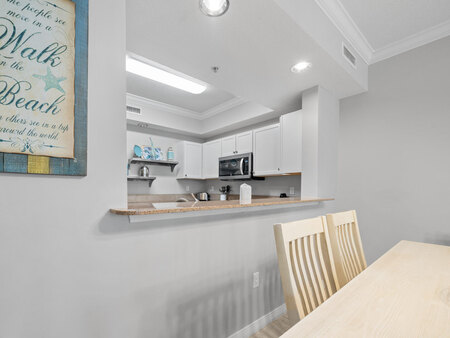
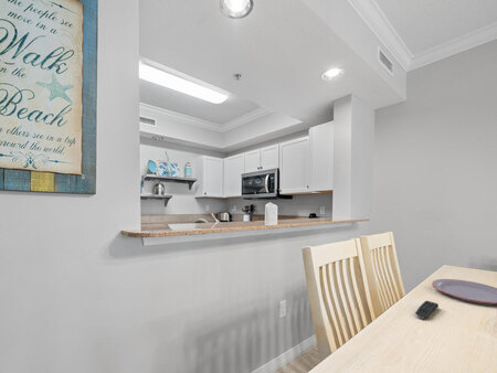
+ plate (469, 291)
+ remote control (426, 309)
